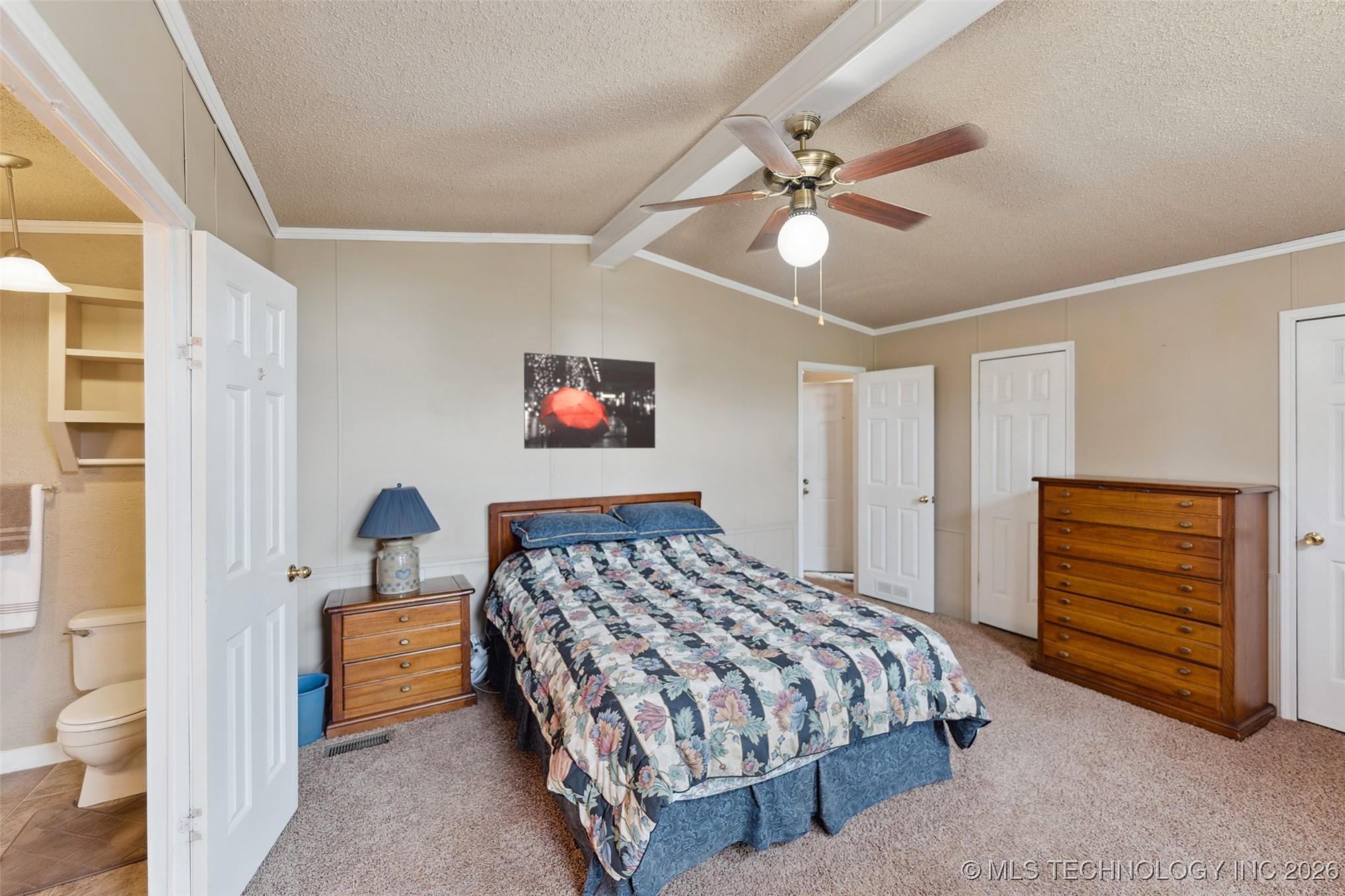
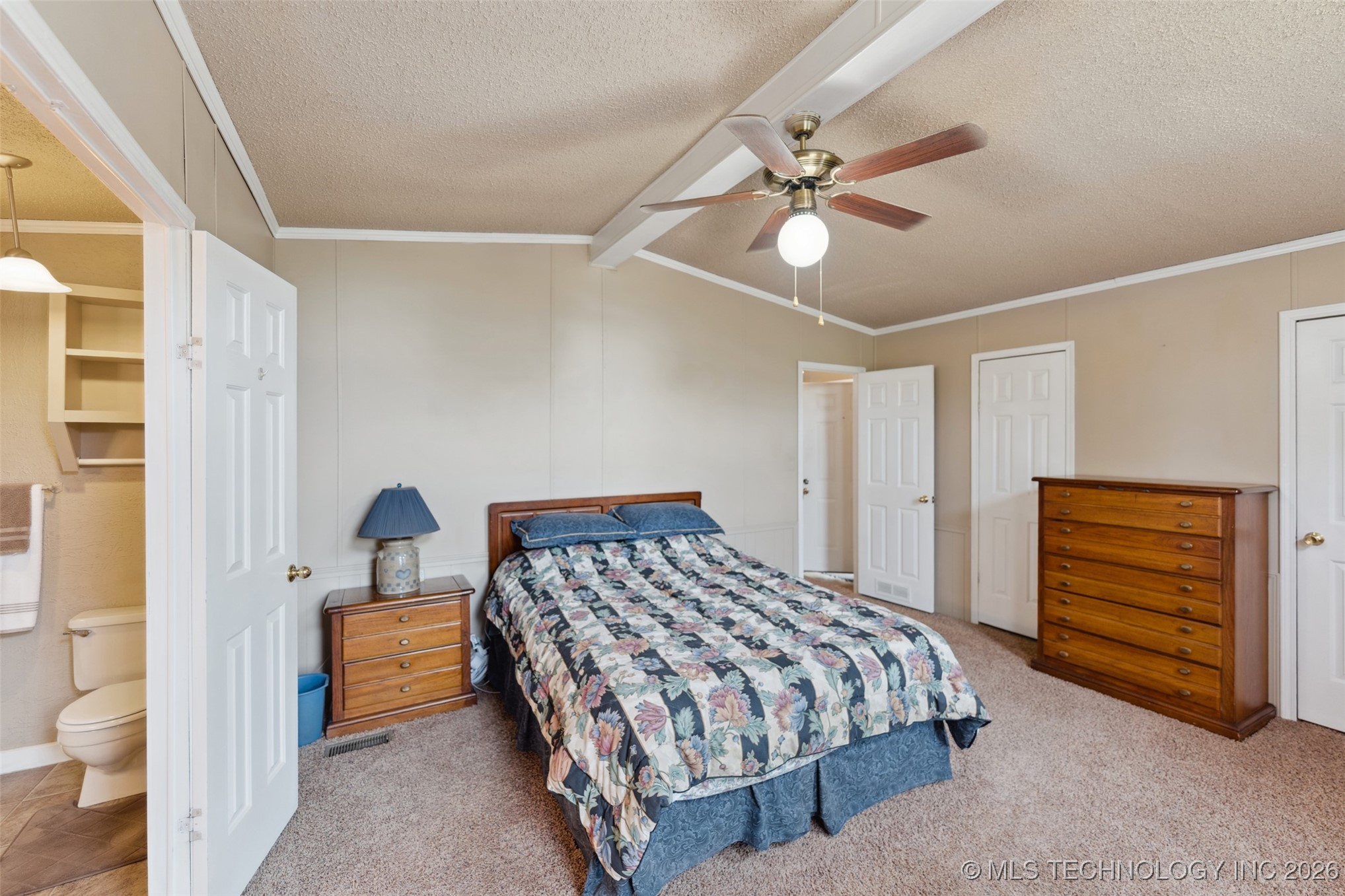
- wall art (593, 403)
